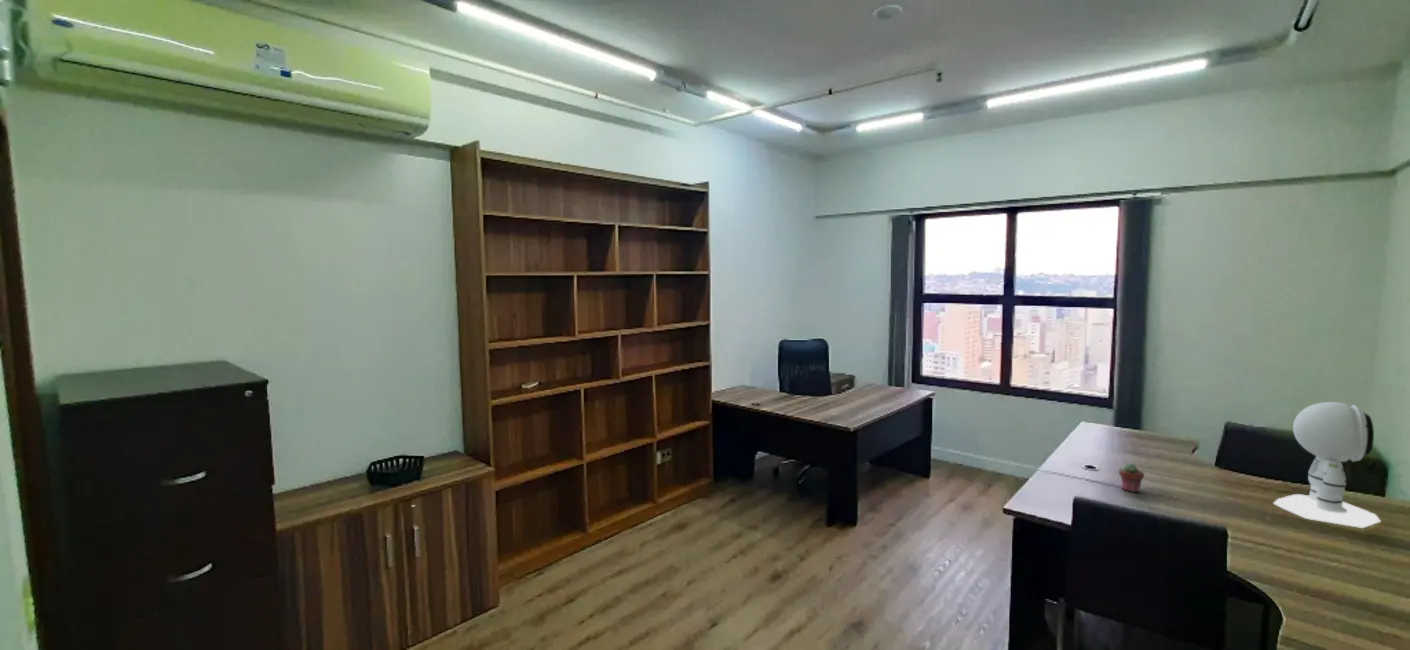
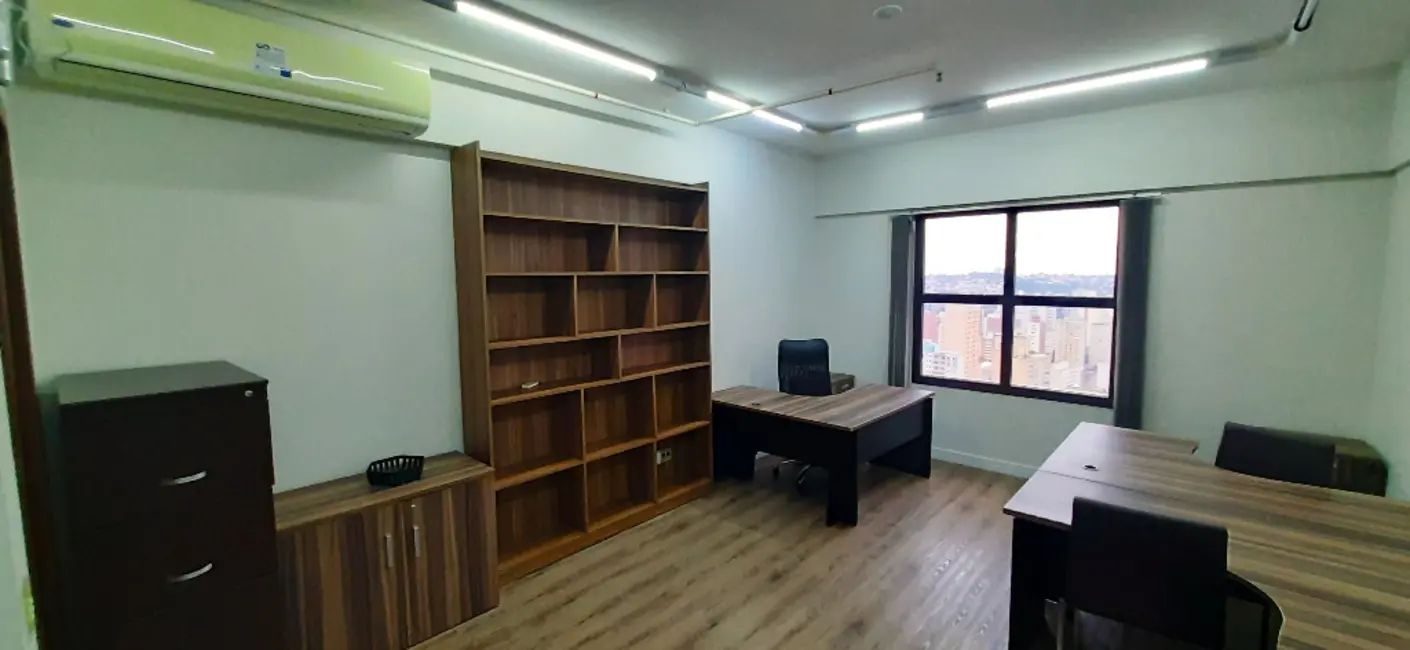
- desk lamp (1328, 457)
- potted succulent (1131, 476)
